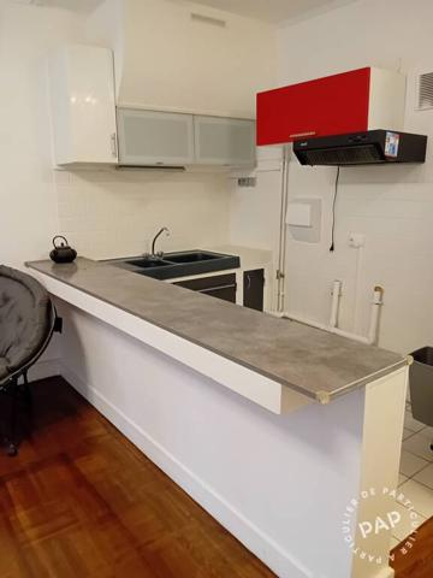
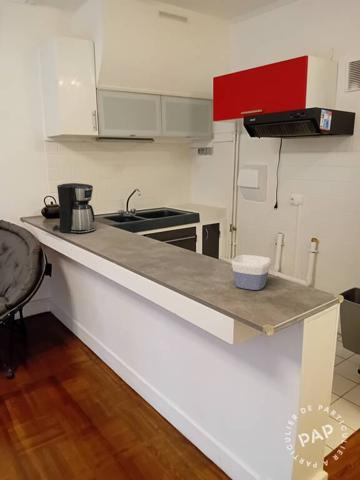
+ coffee maker (75, 207)
+ bowl (251, 272)
